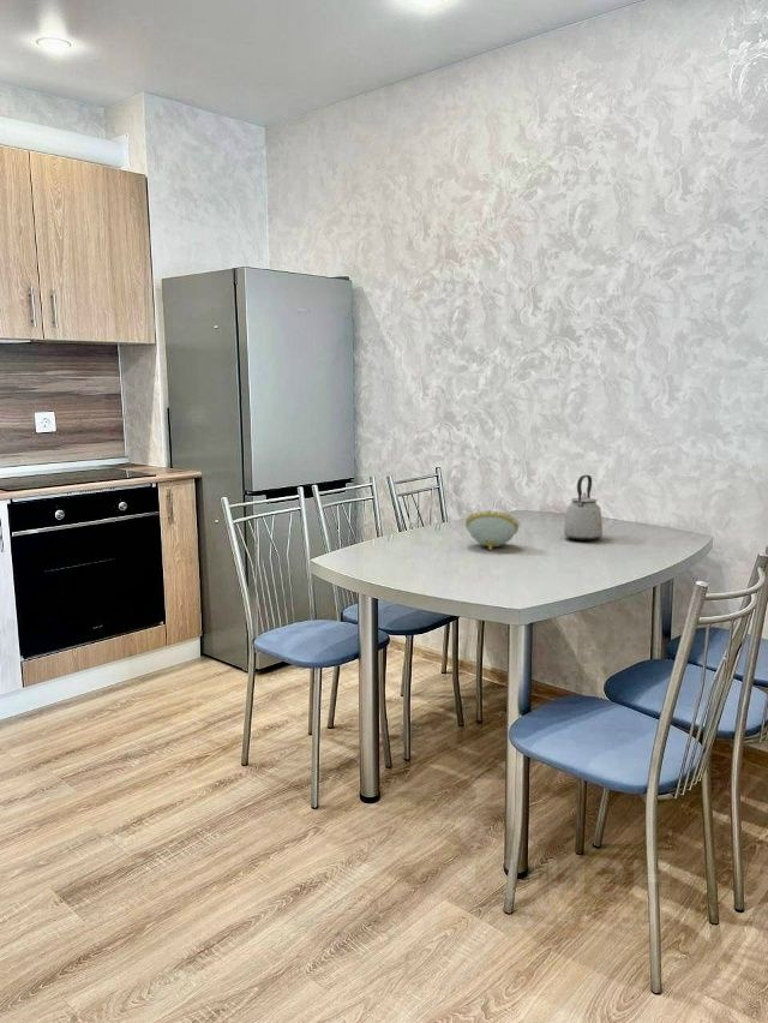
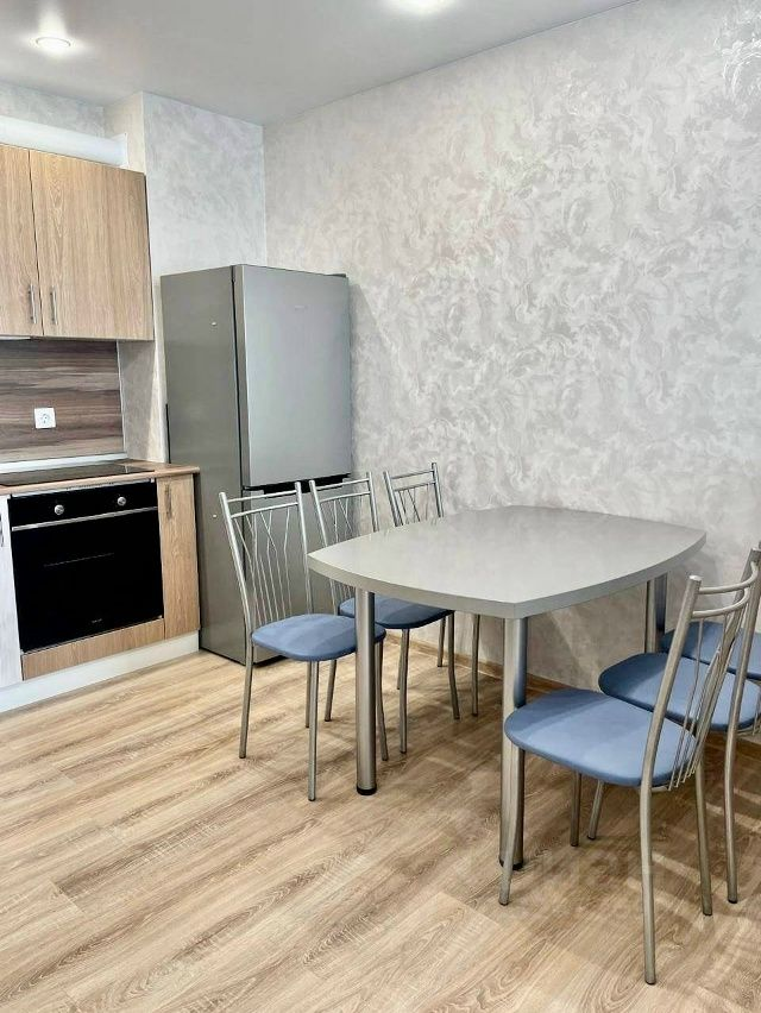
- kettle (586, 505)
- decorative bowl (491, 526)
